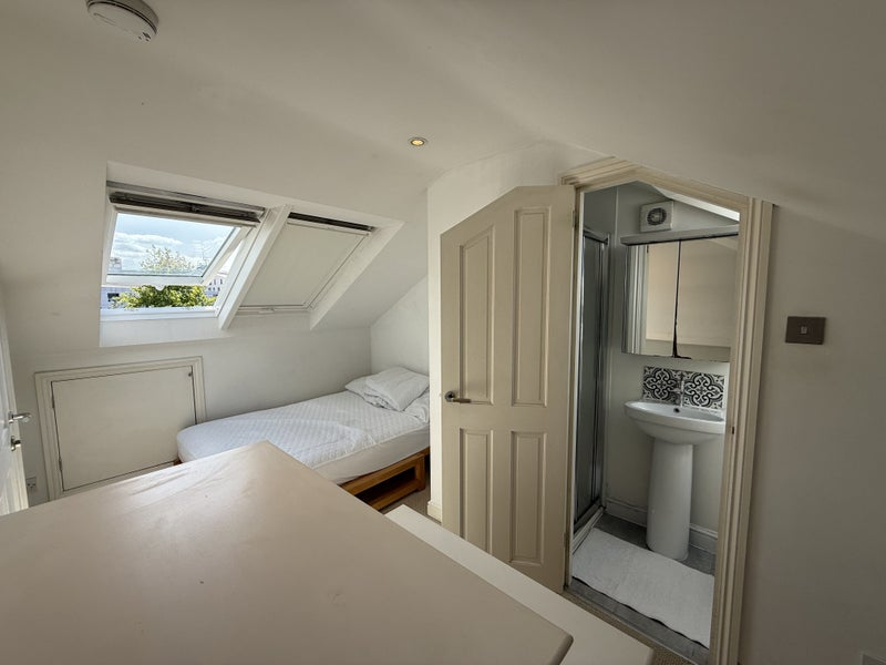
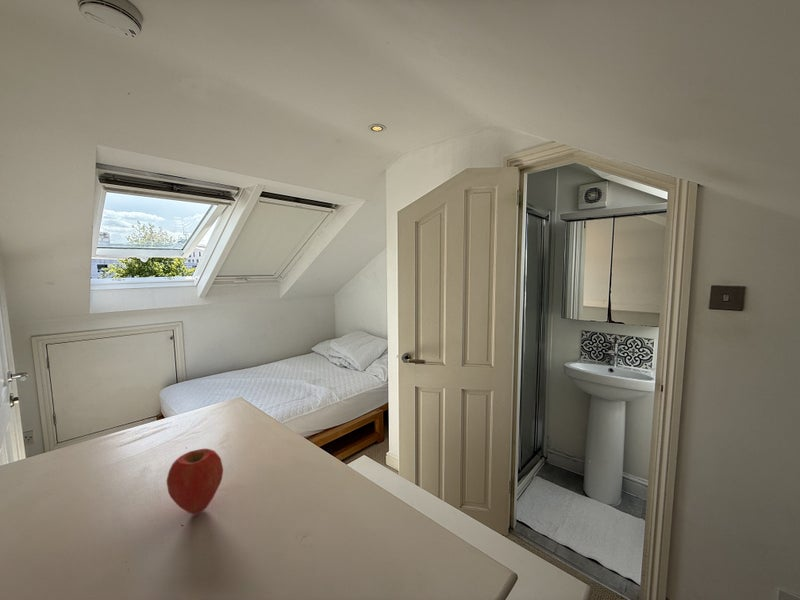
+ apple (196, 481)
